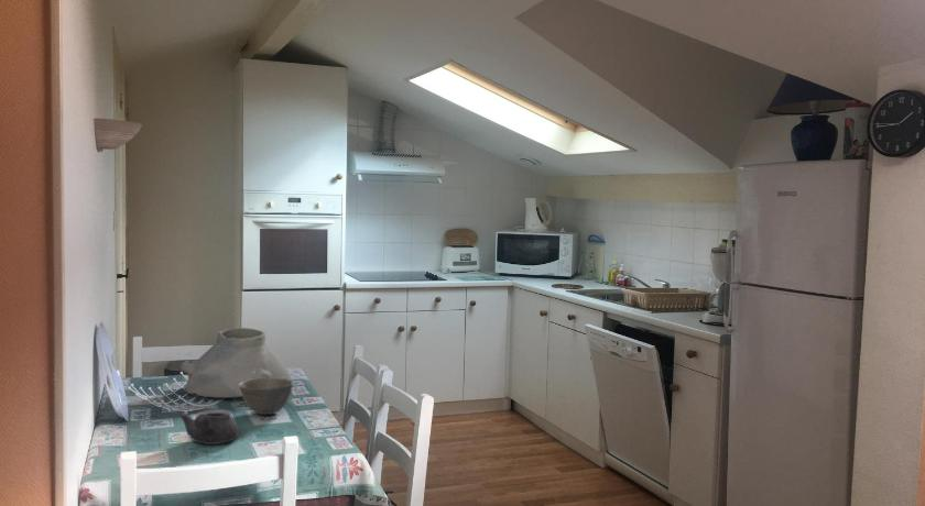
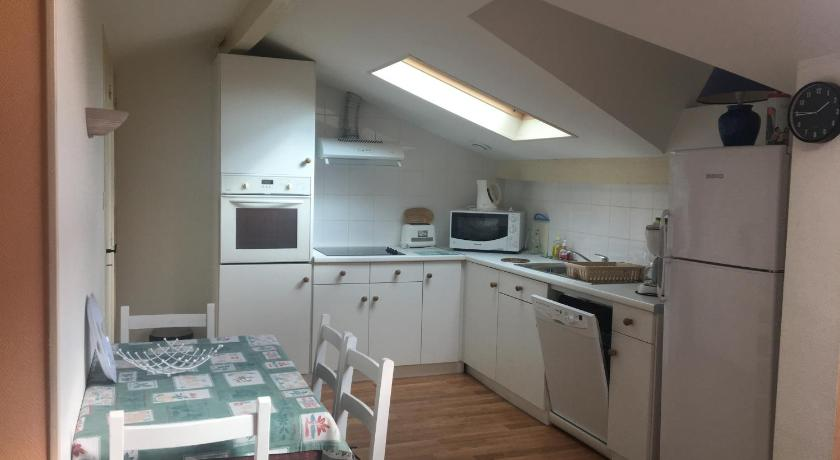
- teapot (207, 425)
- bowl (265, 397)
- vase (237, 359)
